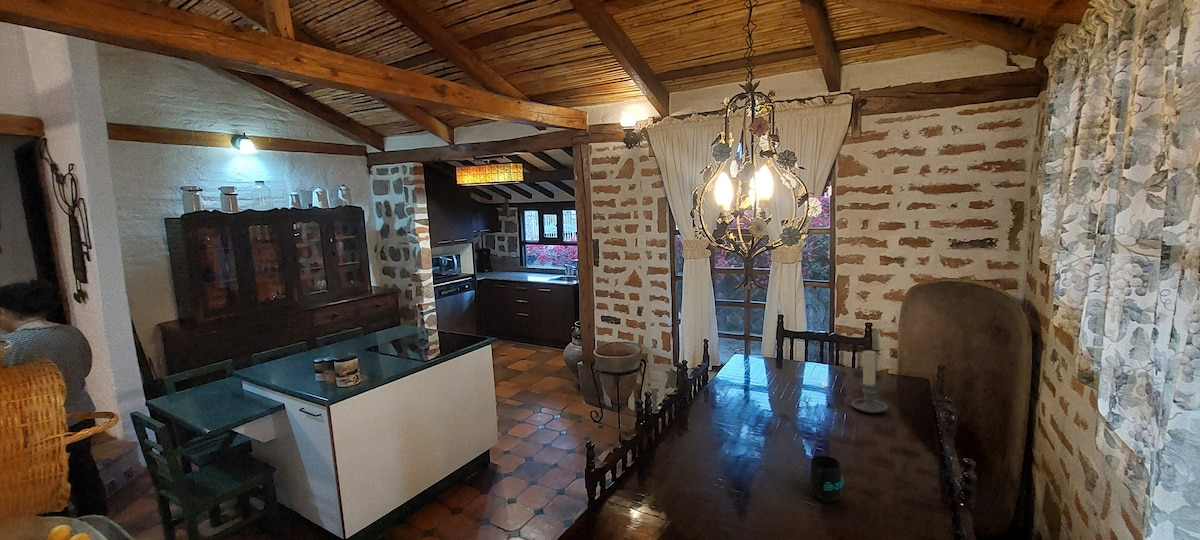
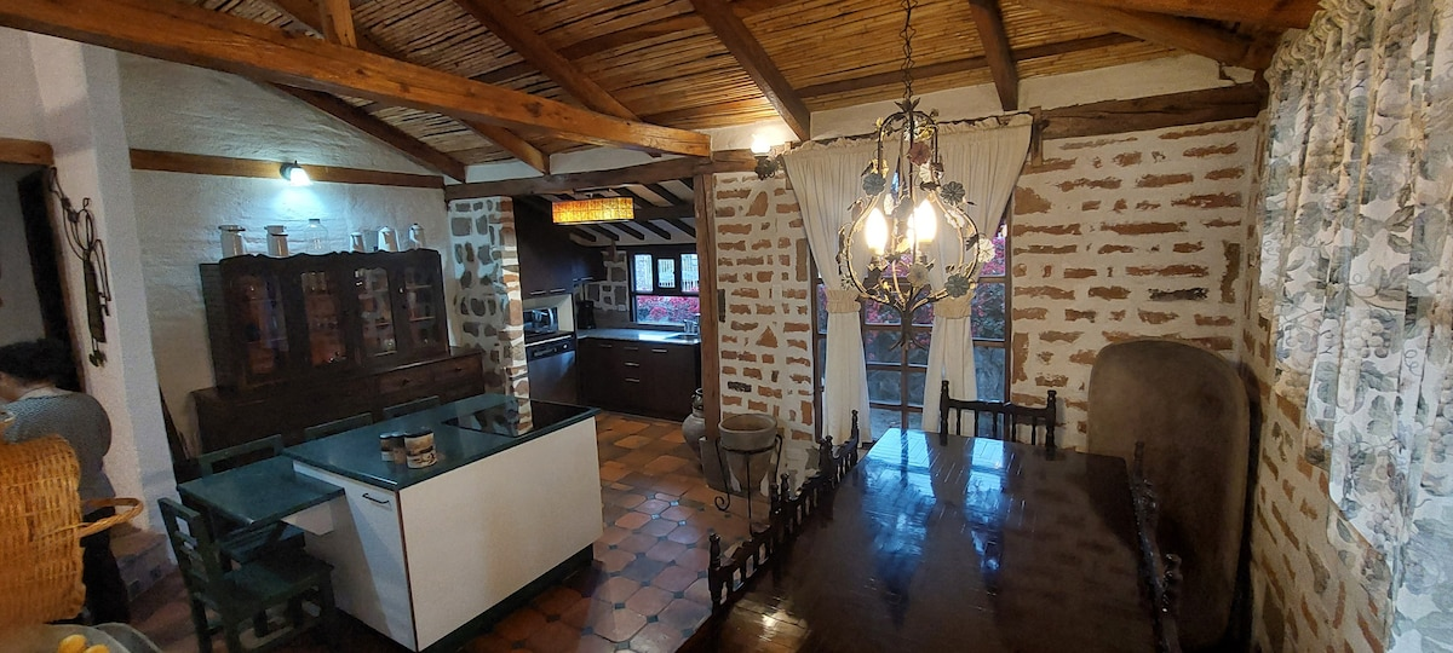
- mug (824, 481)
- candle holder (865, 379)
